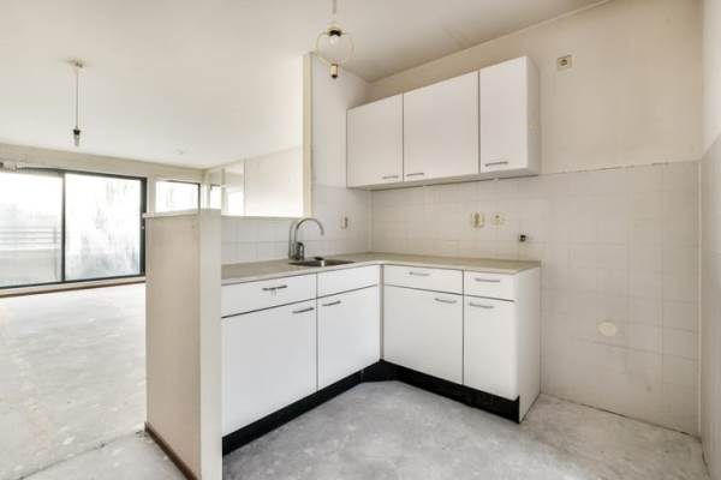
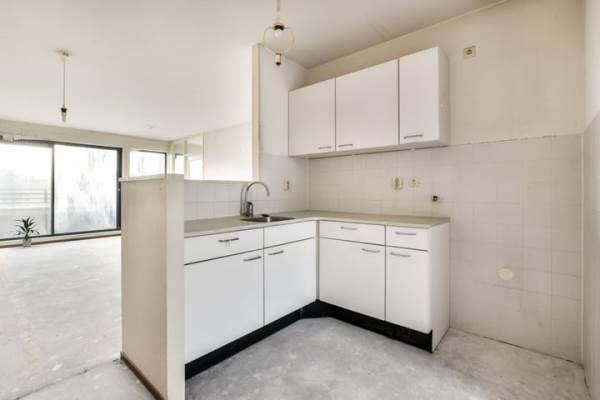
+ indoor plant (26, 231)
